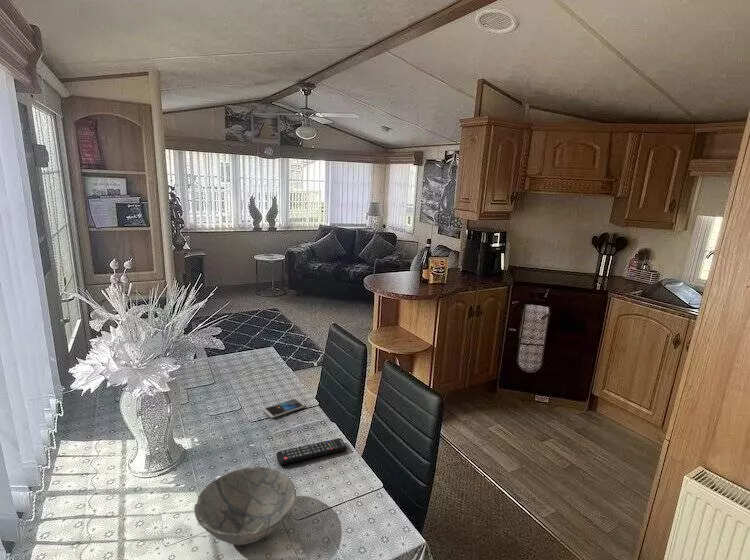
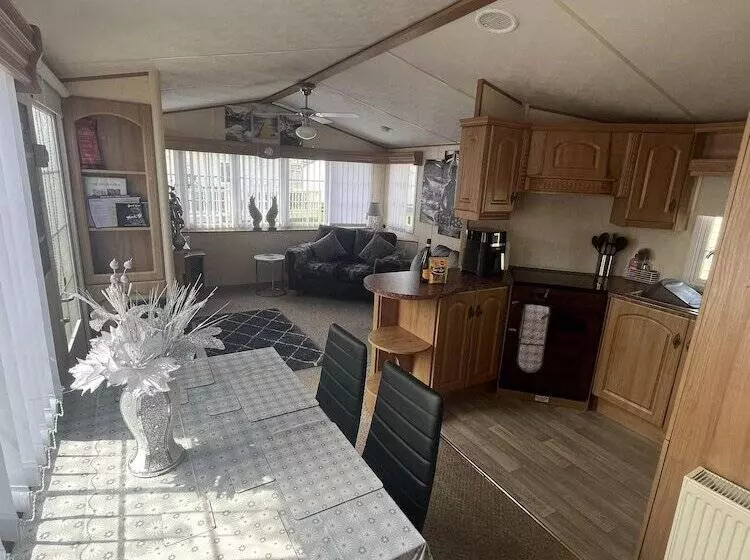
- remote control (312, 451)
- smartphone (284, 408)
- bowl (247, 512)
